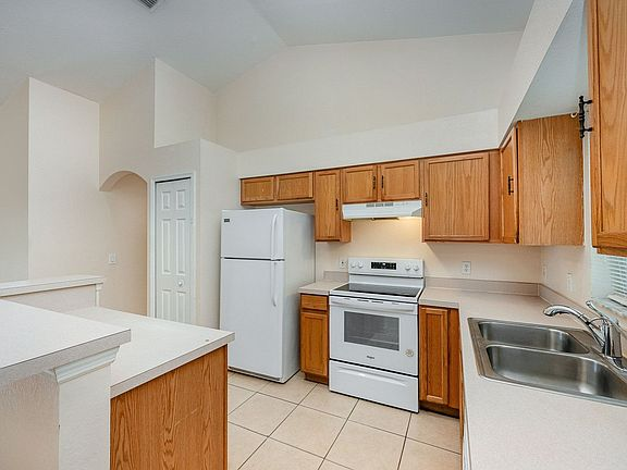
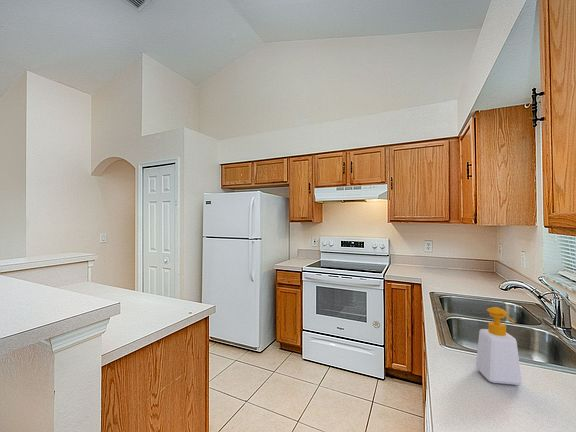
+ soap bottle (501, 345)
